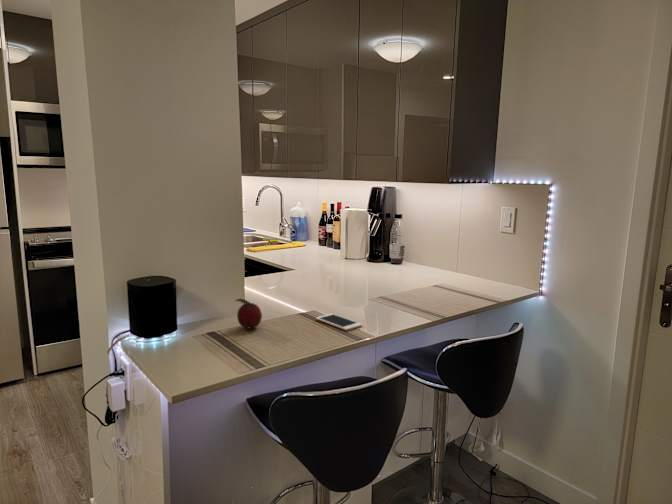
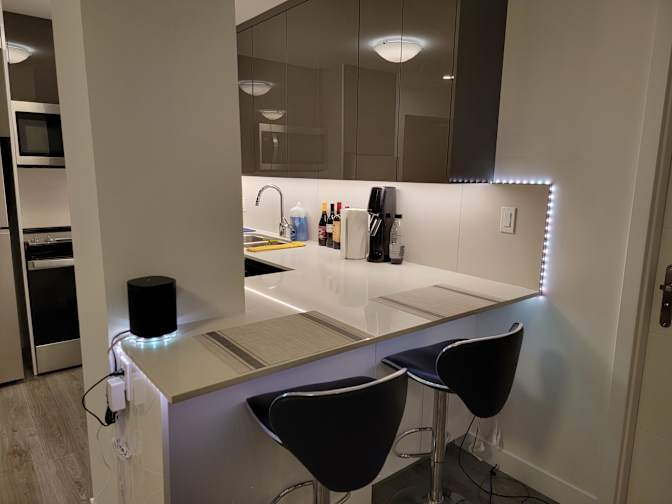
- fruit (248, 313)
- cell phone (338, 321)
